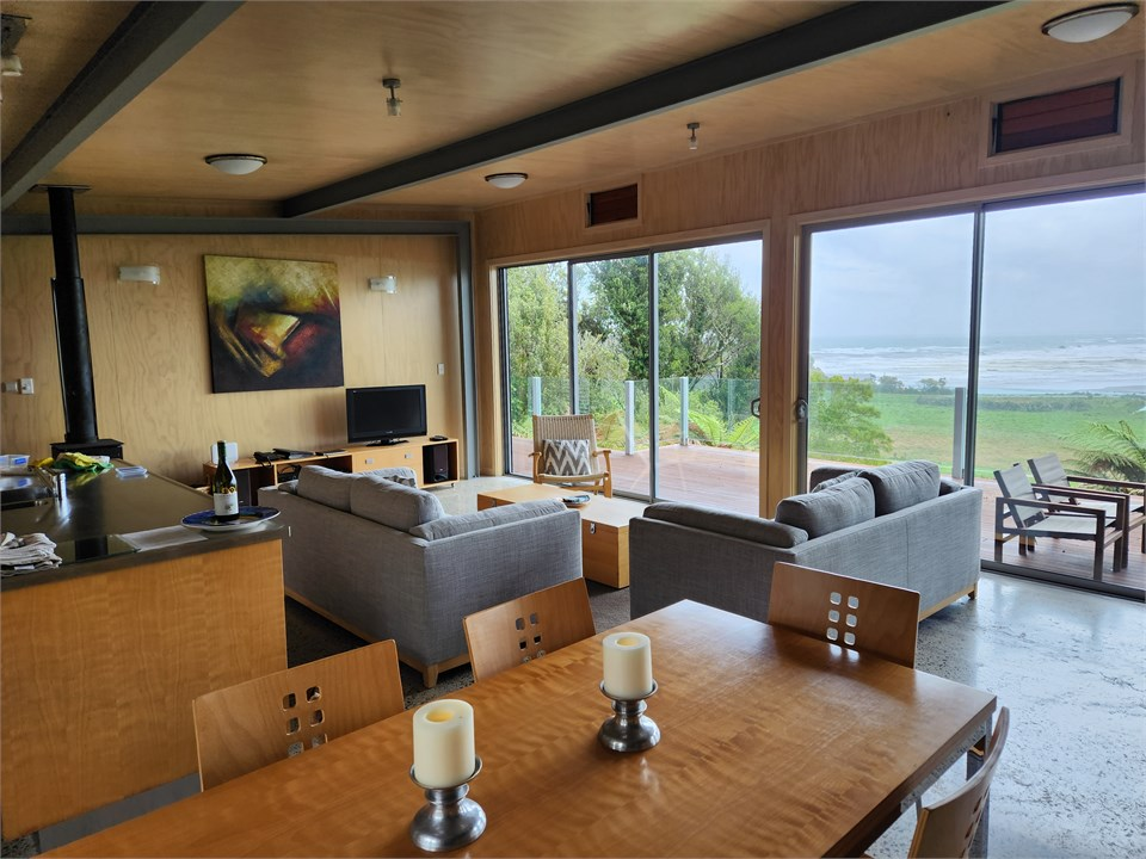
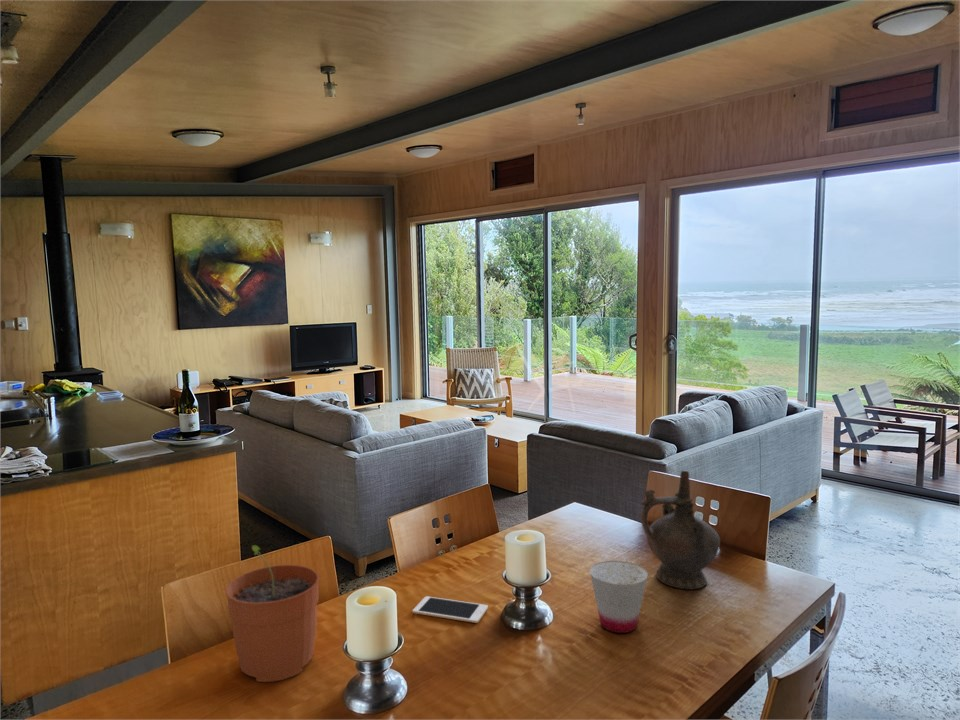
+ plant pot (274, 602)
+ cup (618, 598)
+ ceremonial vessel (679, 525)
+ cell phone (450, 609)
